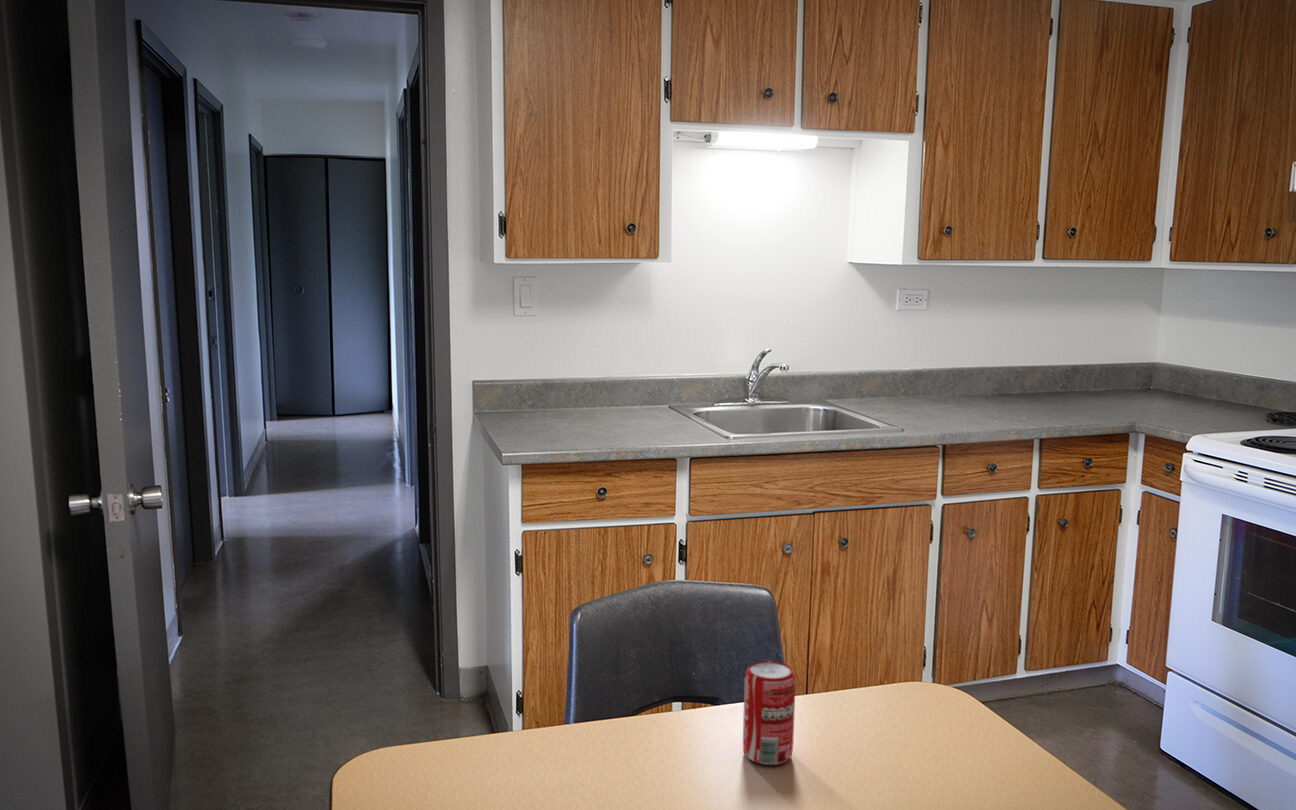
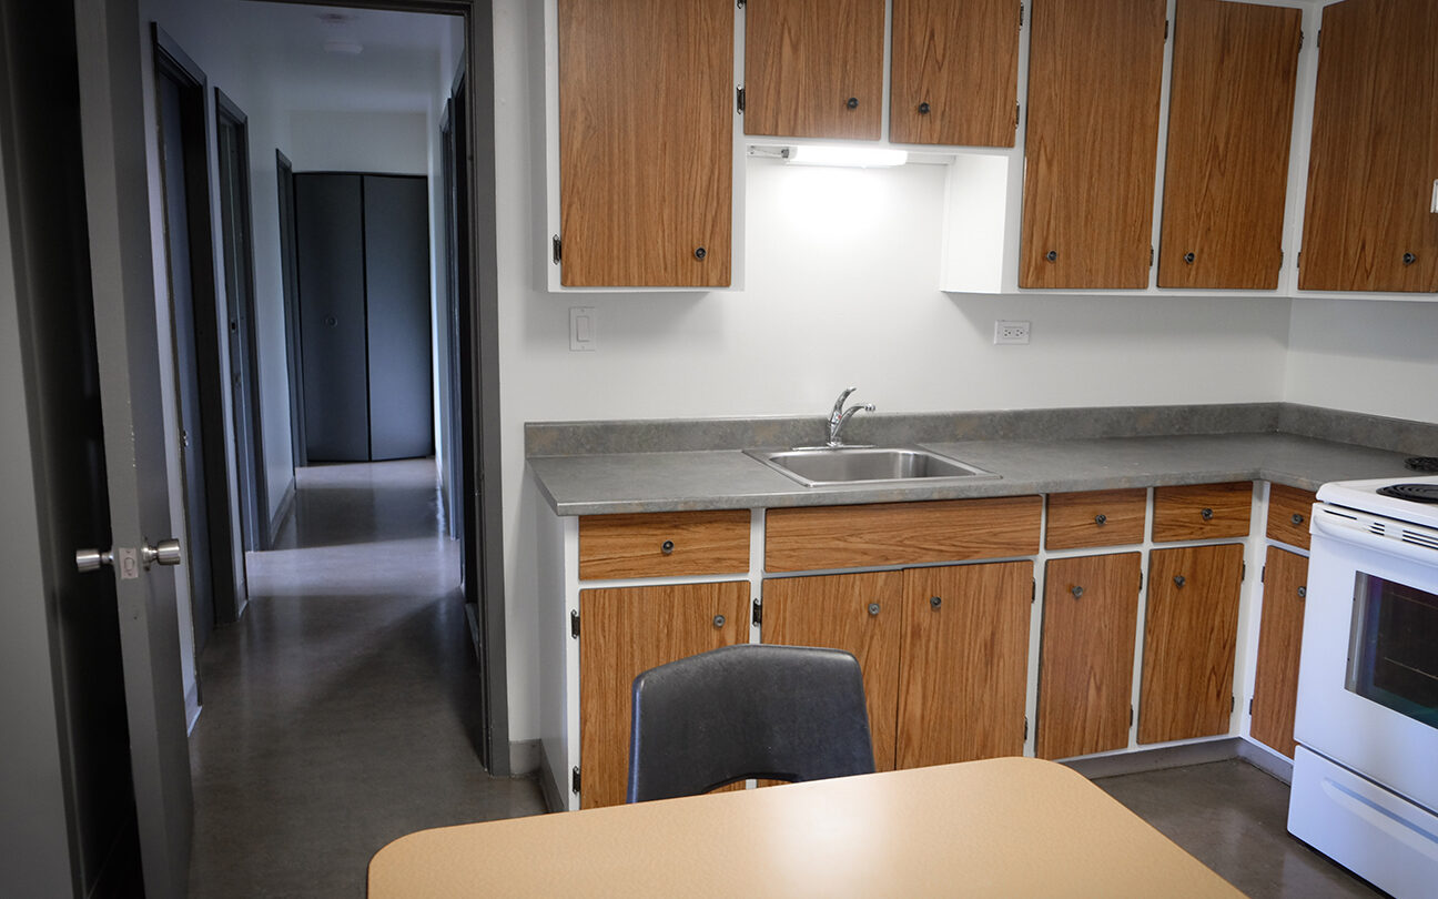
- beverage can (768, 711)
